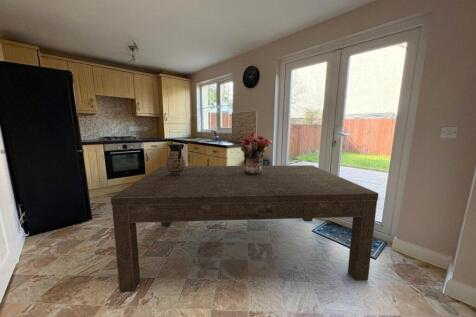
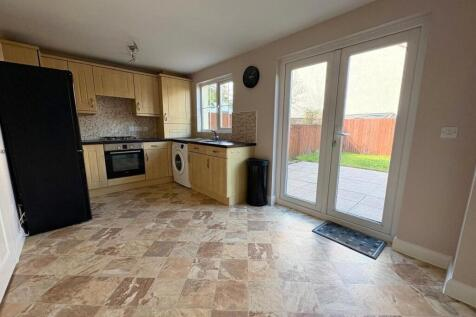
- ceramic jug (176, 158)
- bouquet (253, 153)
- dining table (242, 211)
